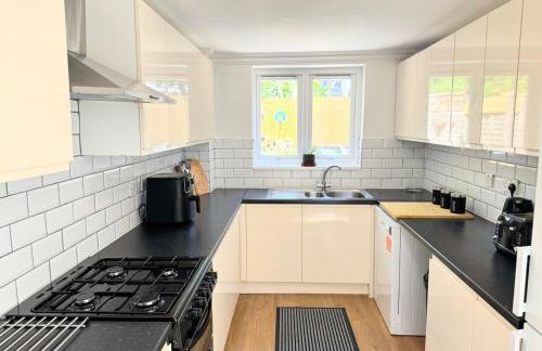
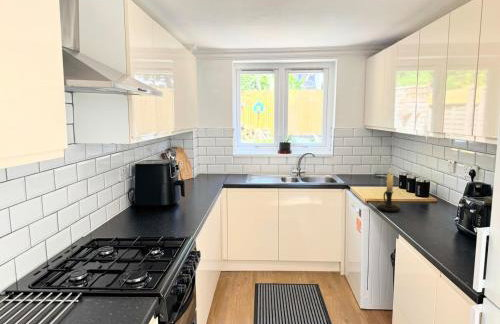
+ candle holder (388, 187)
